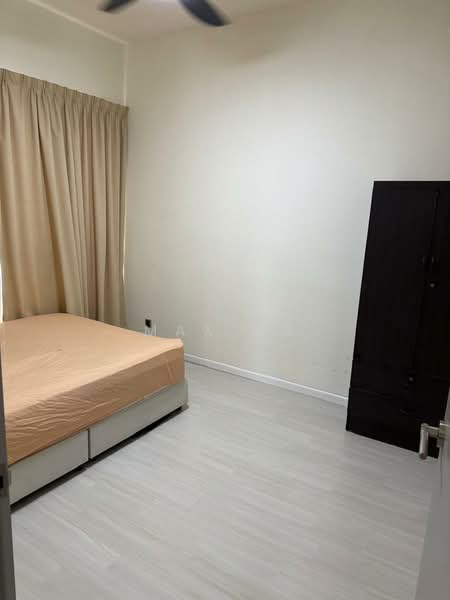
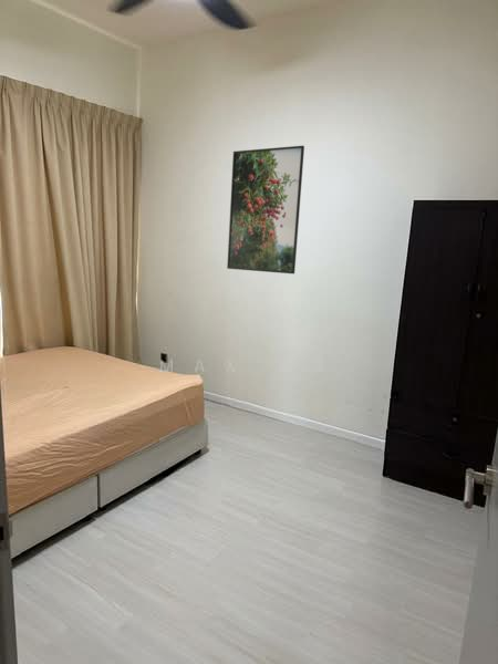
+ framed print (262, 210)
